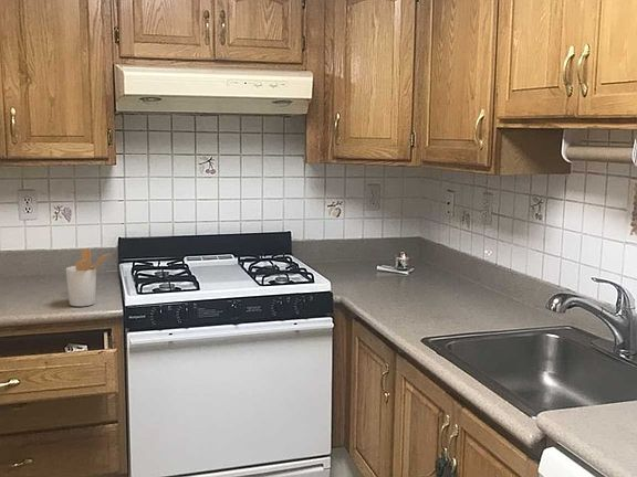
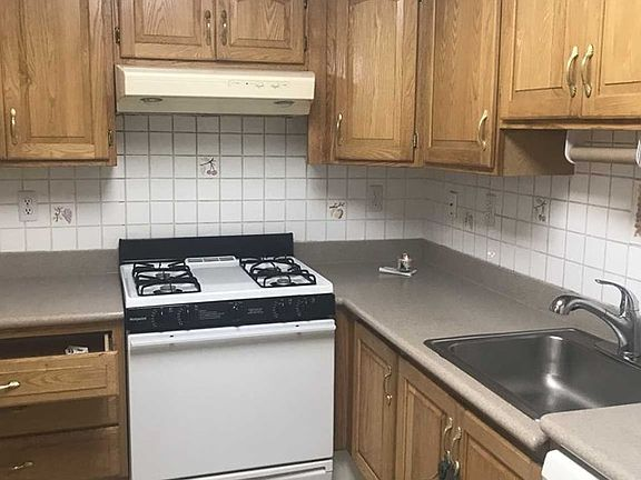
- utensil holder (88, 277)
